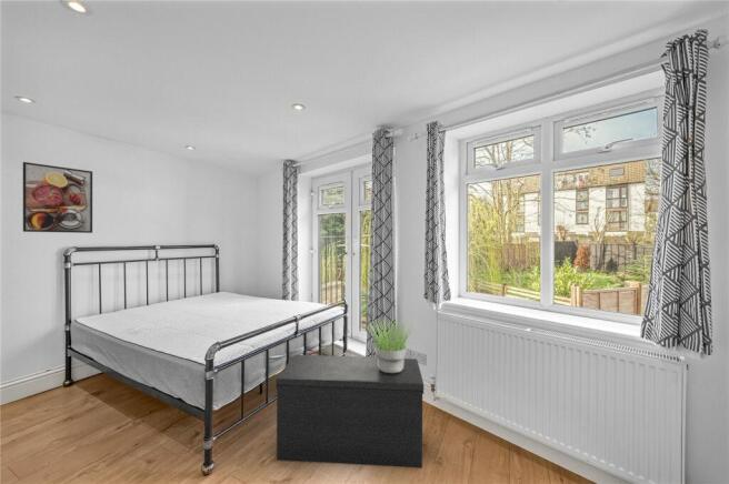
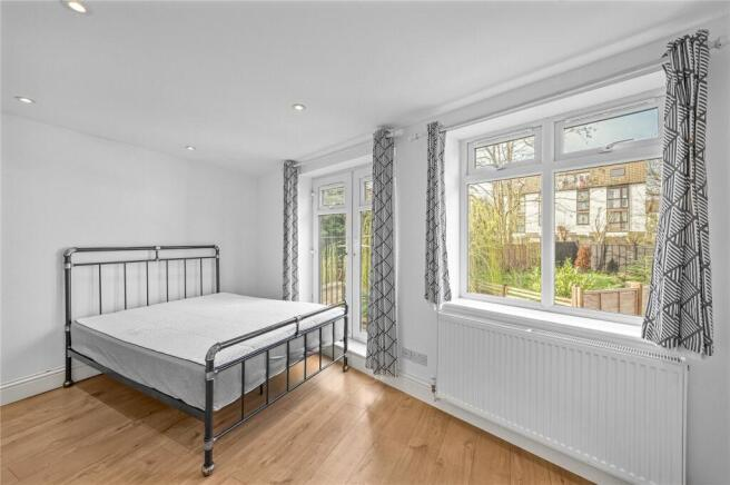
- potted plant (390, 346)
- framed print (59, 199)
- bench (351, 404)
